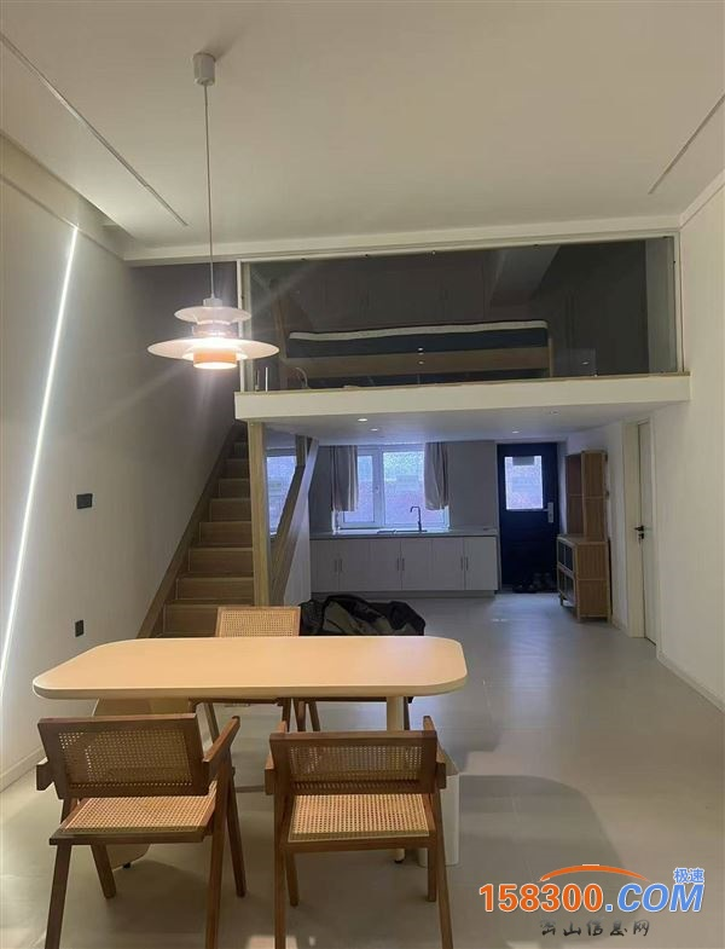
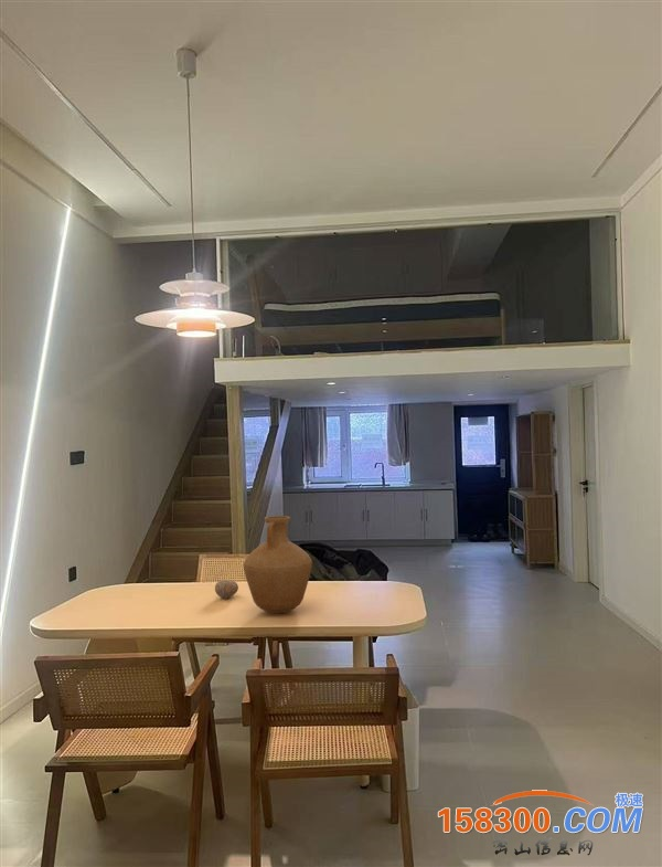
+ vase (277, 563)
+ fruit (226, 589)
